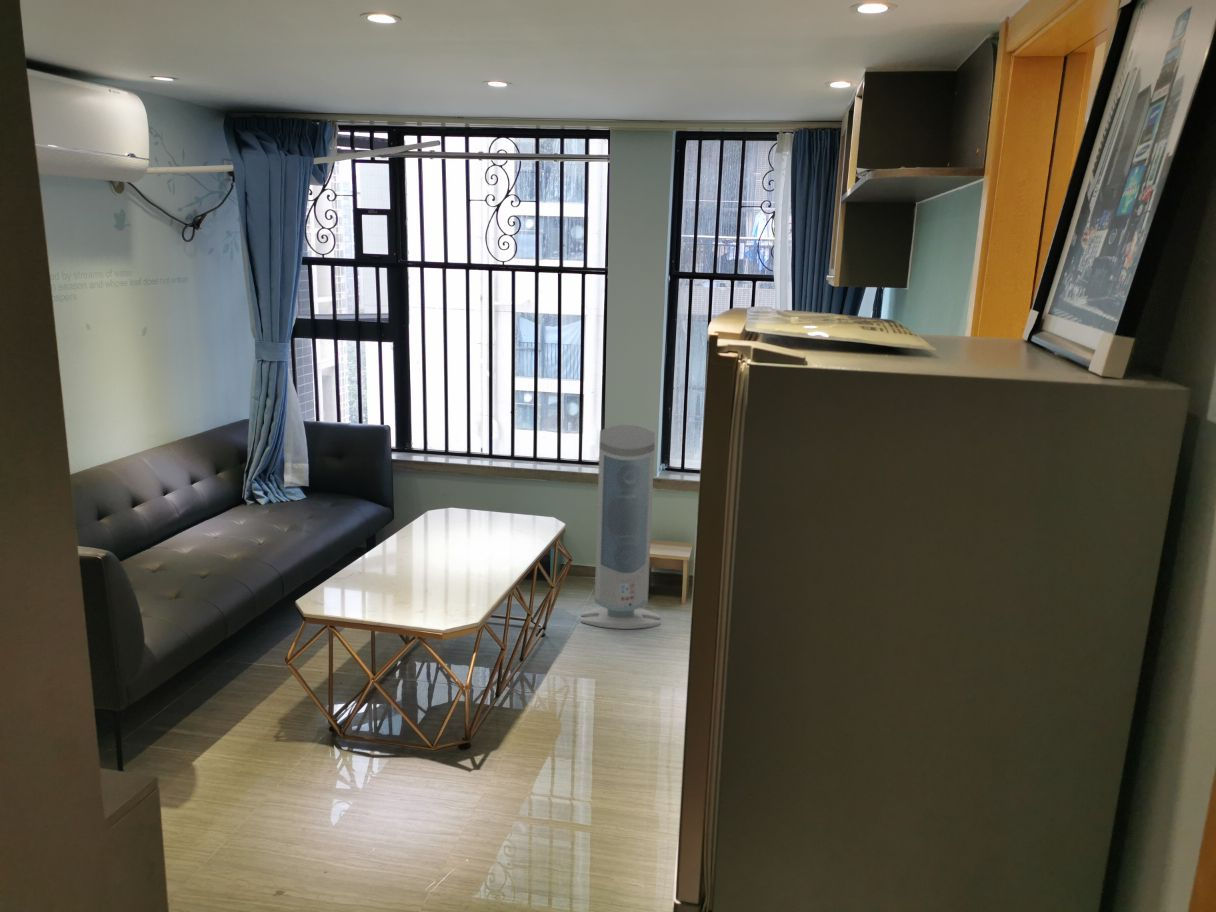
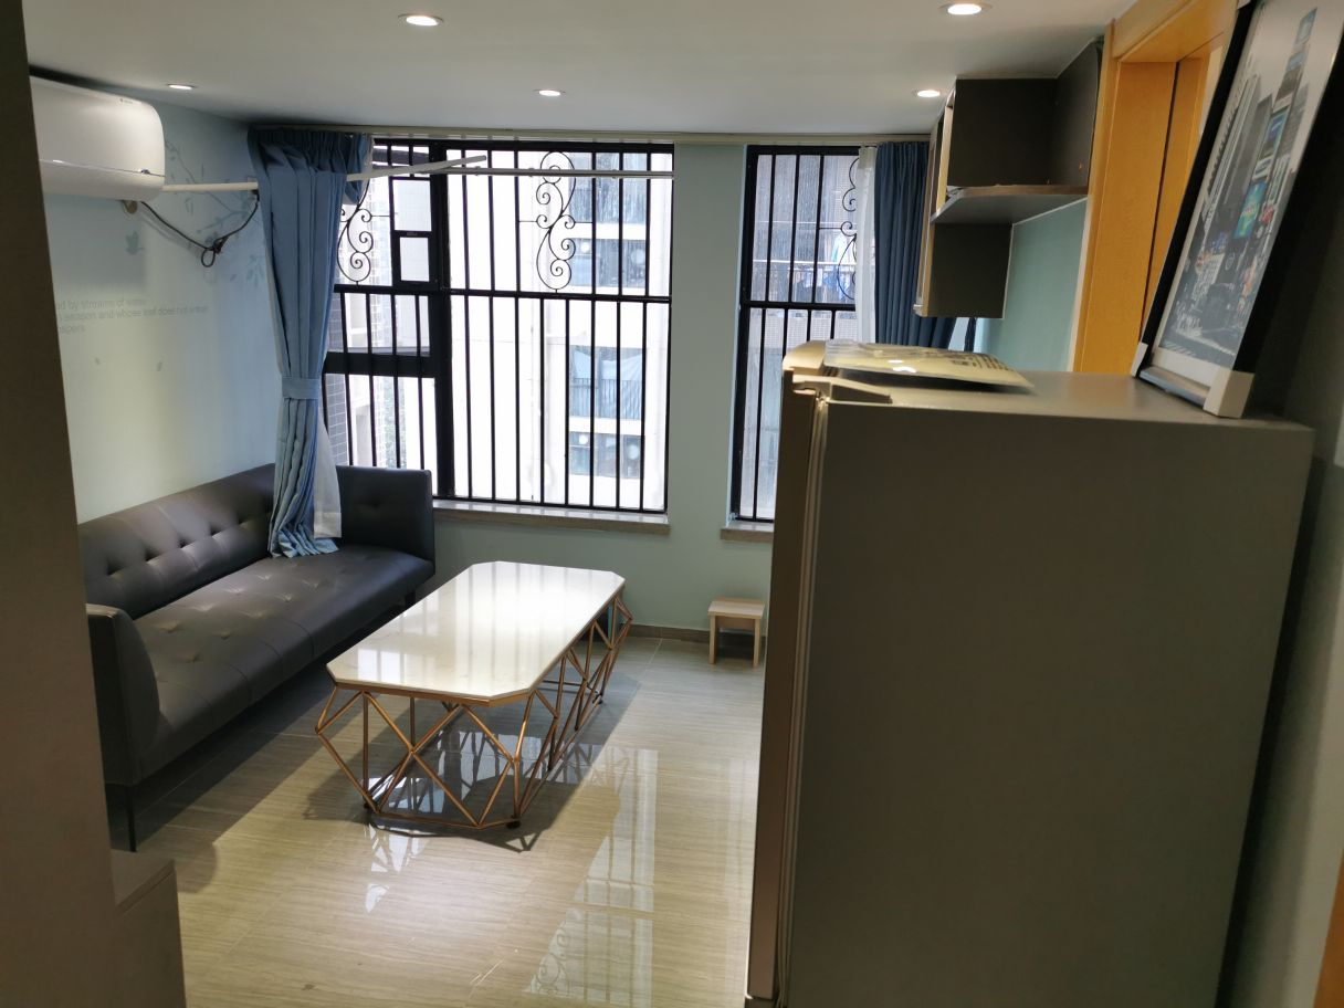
- air purifier (623, 525)
